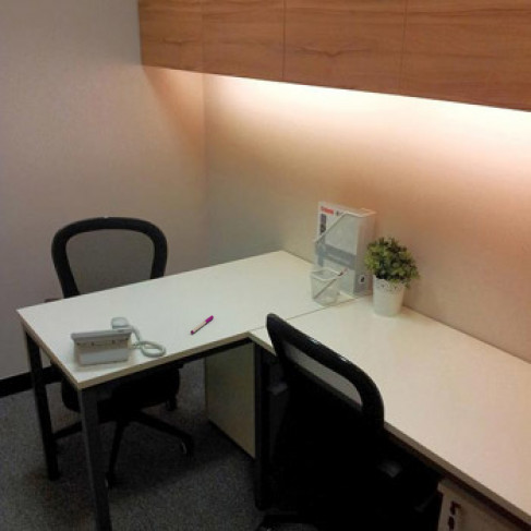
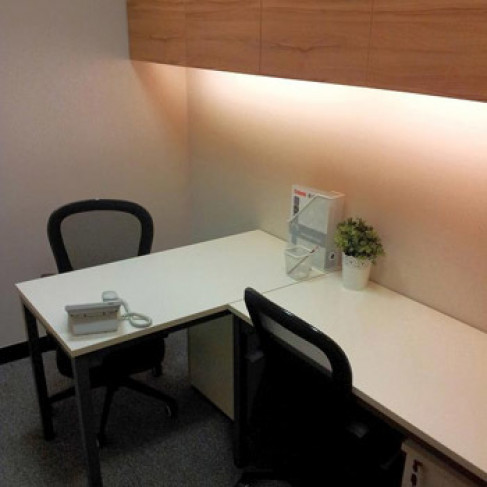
- pen (202, 324)
